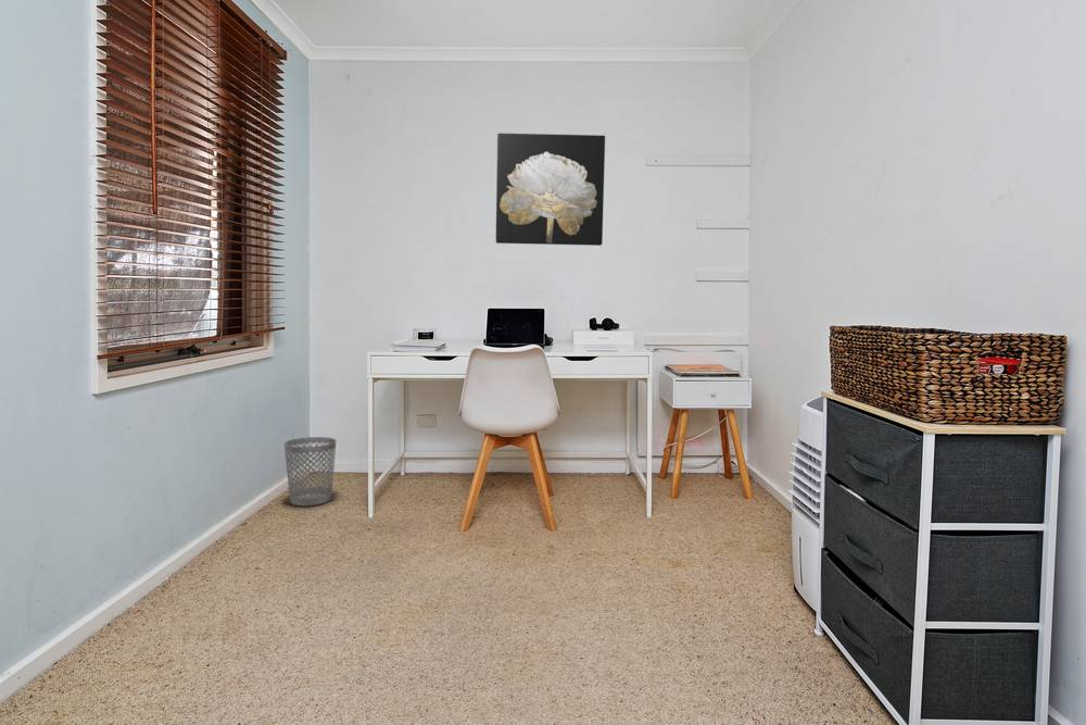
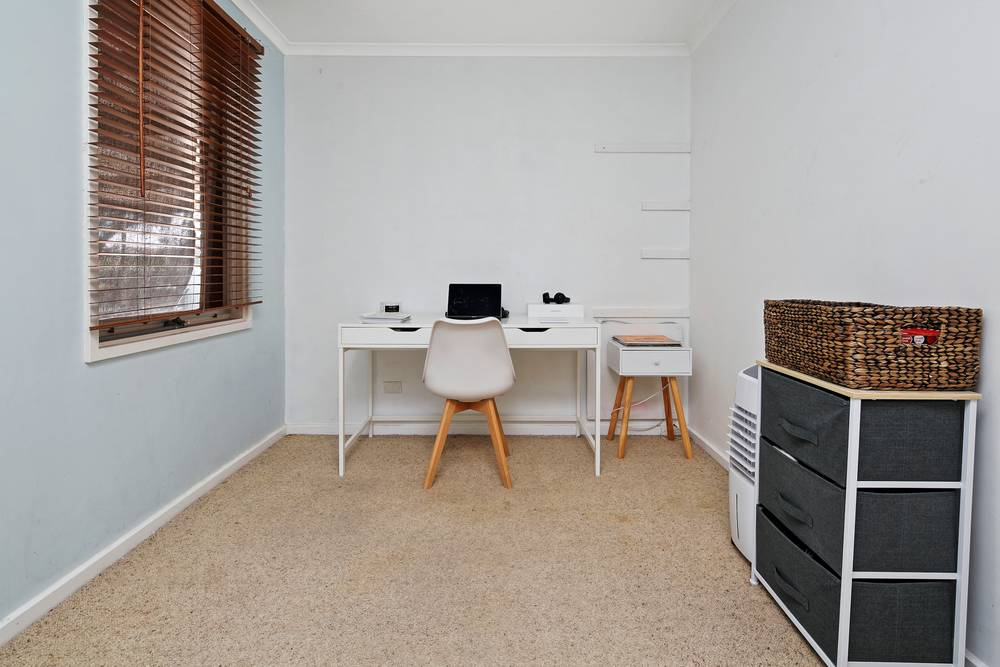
- wall art (550, 189)
- wastebasket (311, 472)
